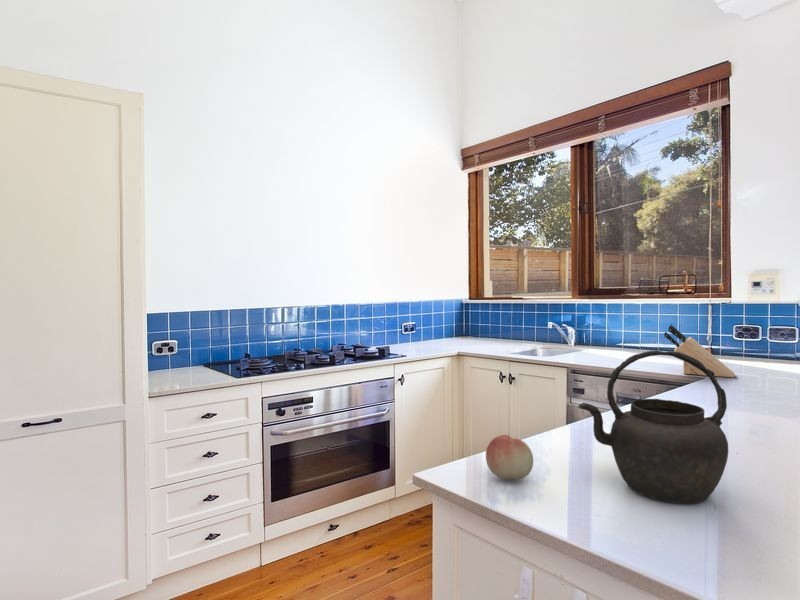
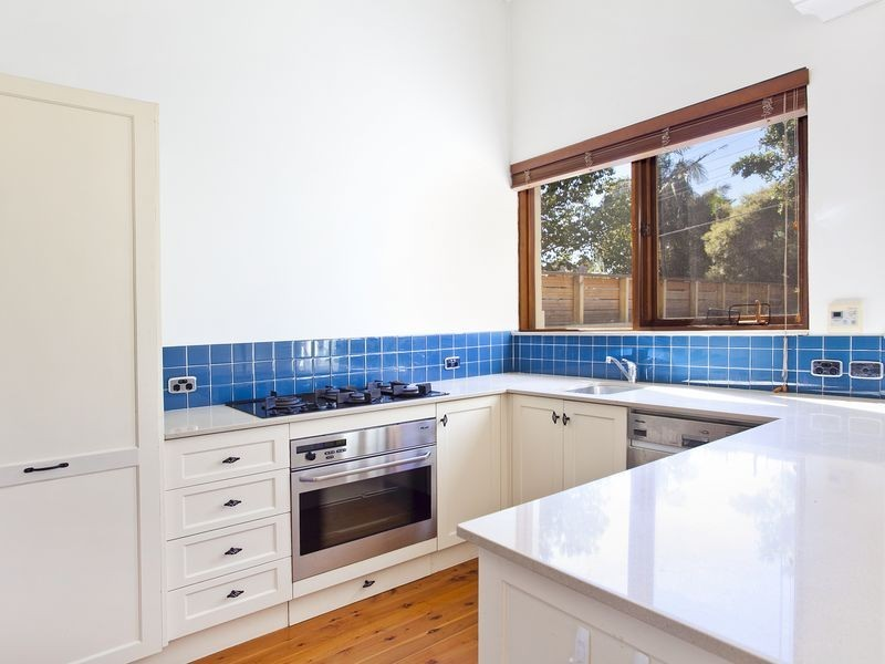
- kettle (650, 419)
- knife block (698, 349)
- fruit (509, 457)
